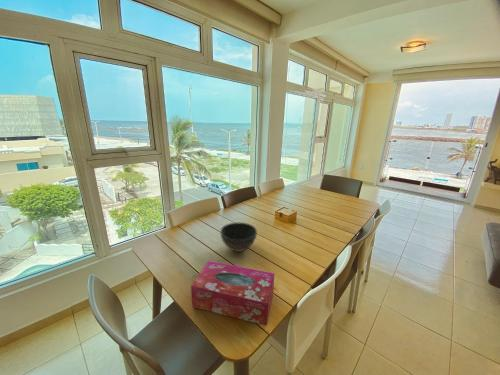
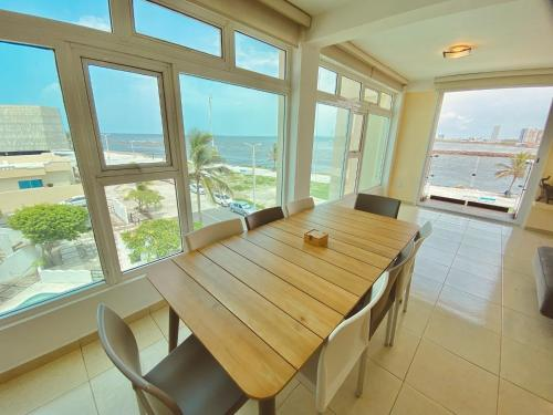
- tissue box (234, 289)
- bowl (238, 239)
